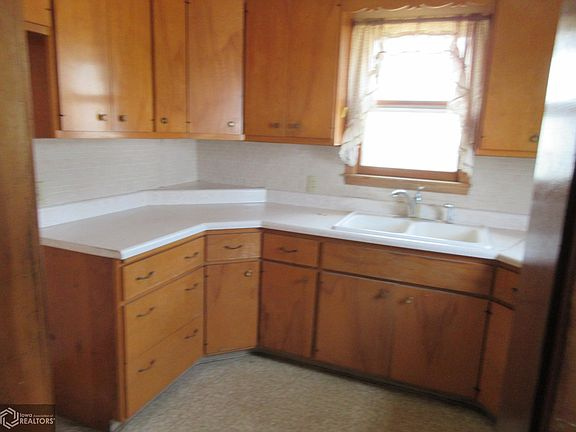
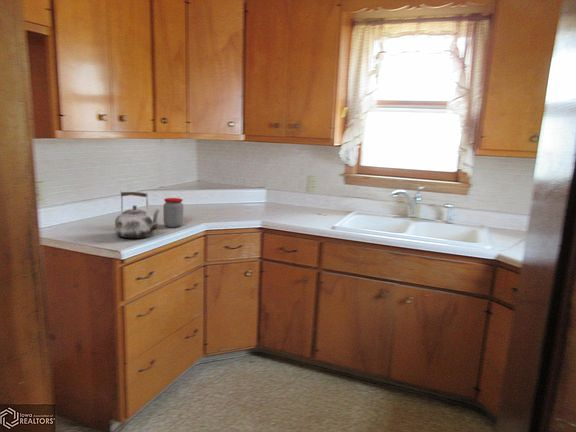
+ kettle (139, 214)
+ jar (173, 212)
